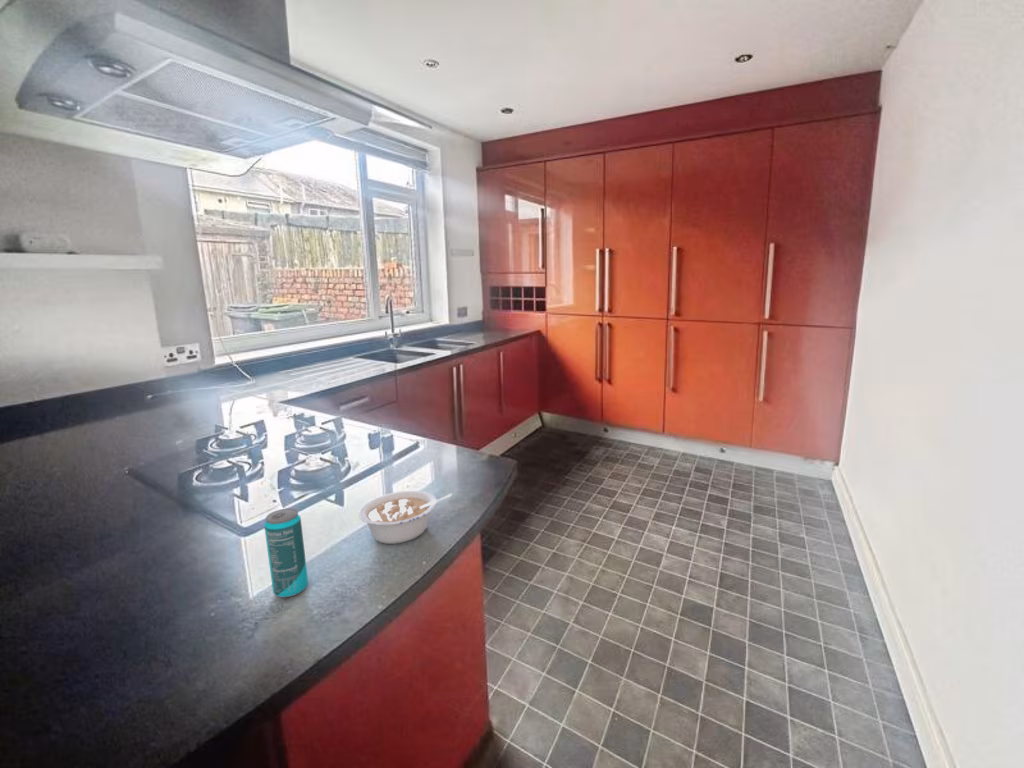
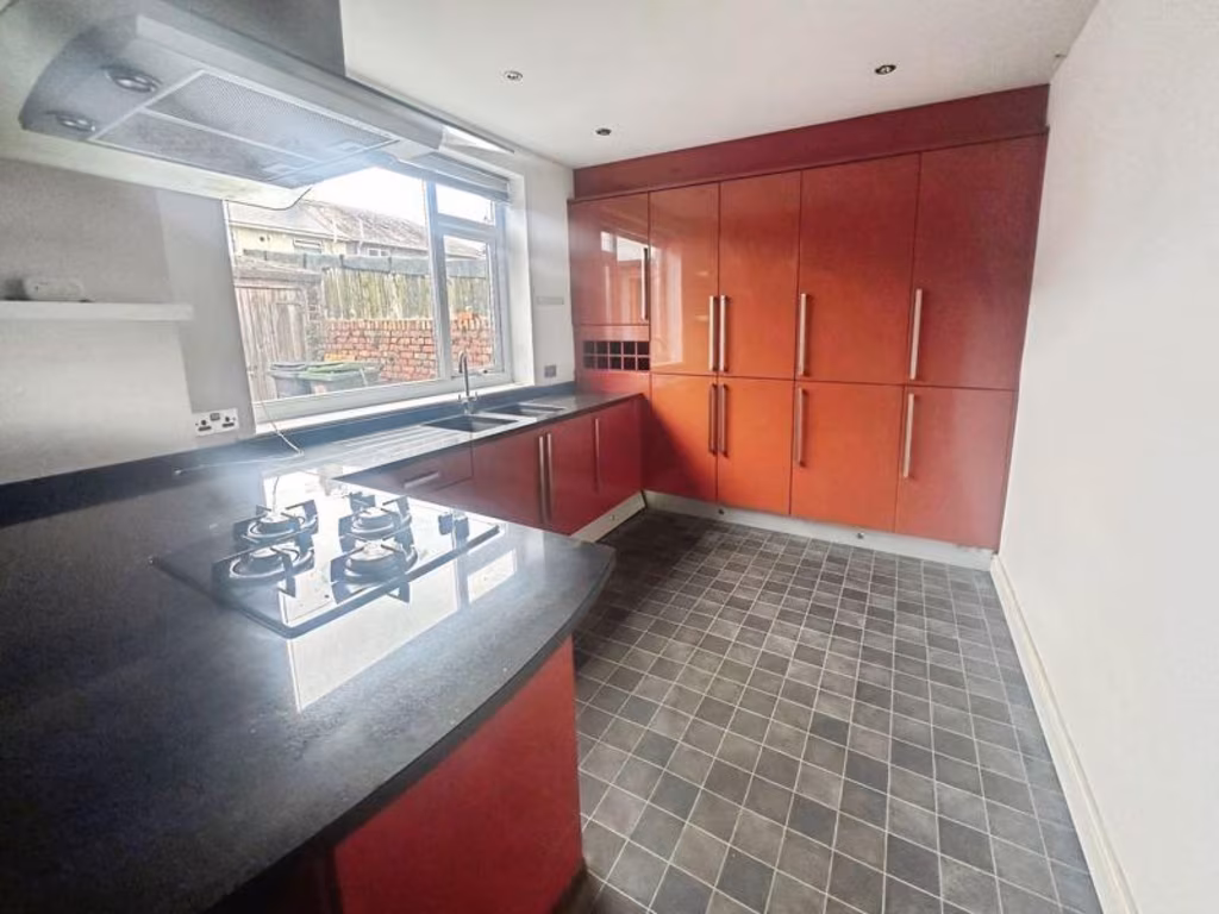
- beverage can (286, 552)
- legume (402, 514)
